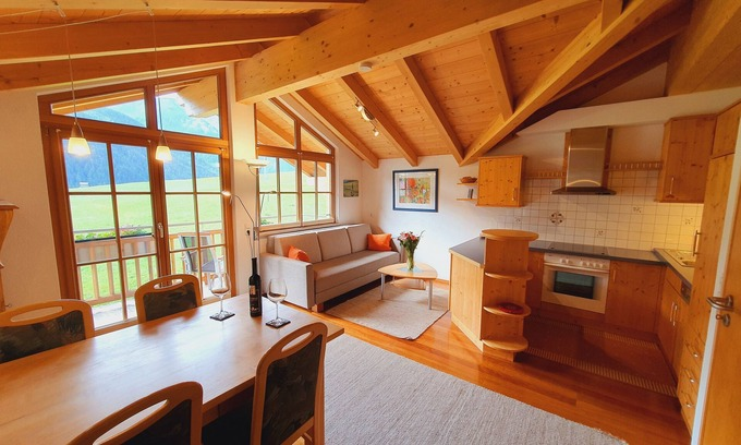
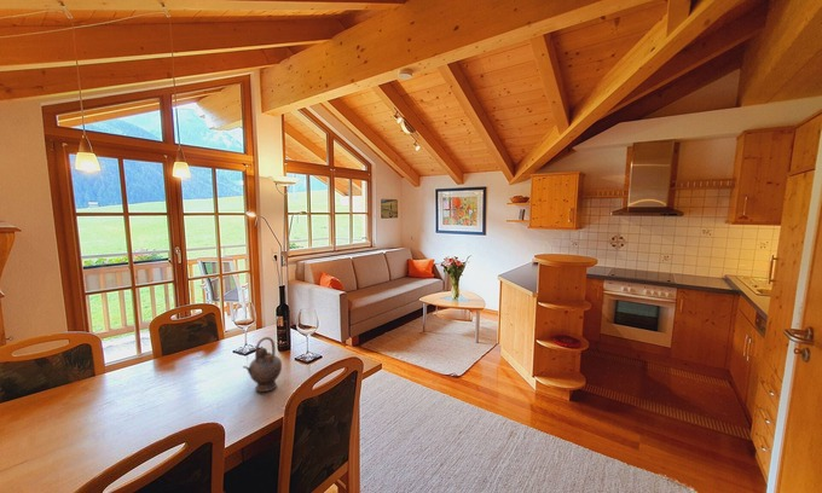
+ teapot (261, 362)
